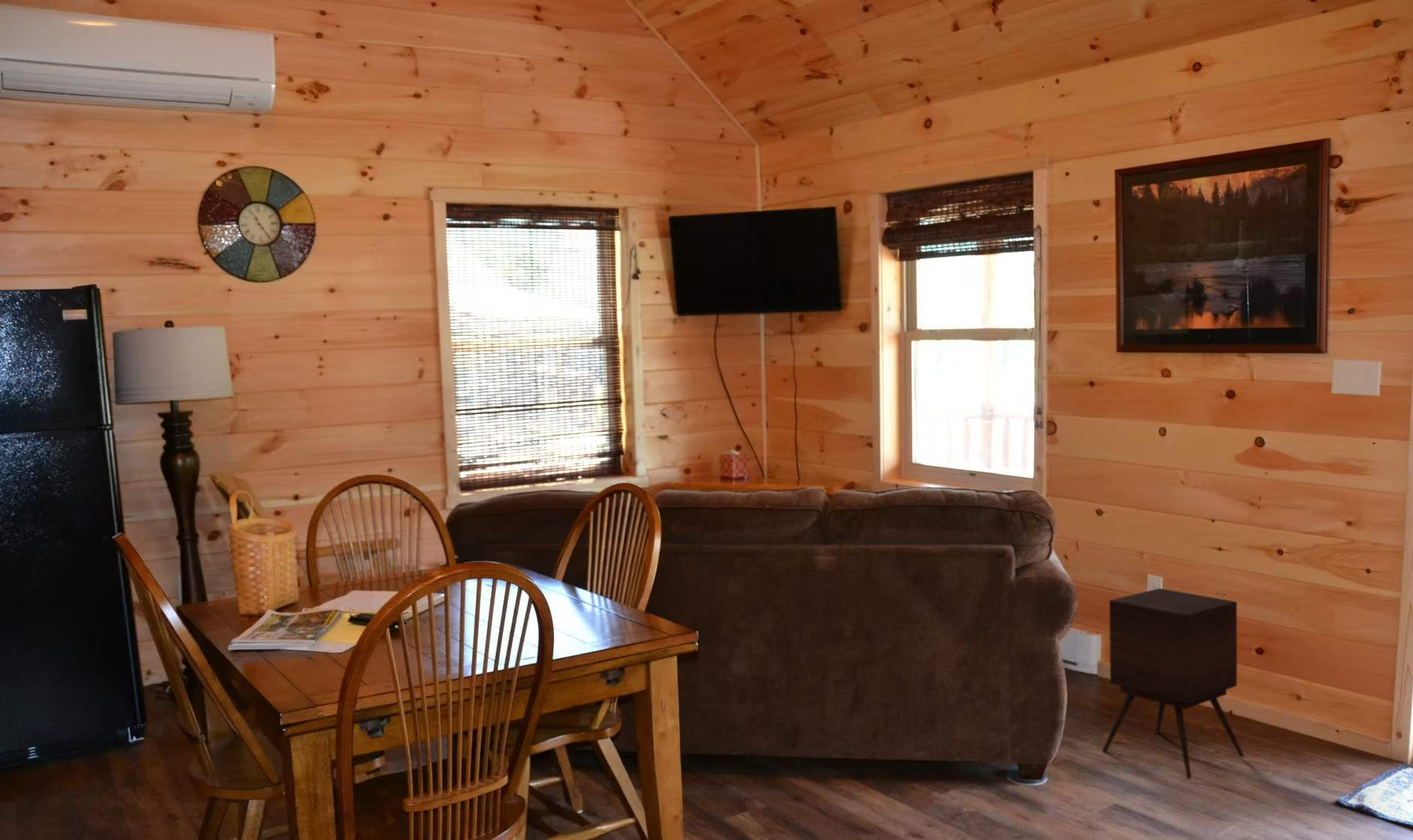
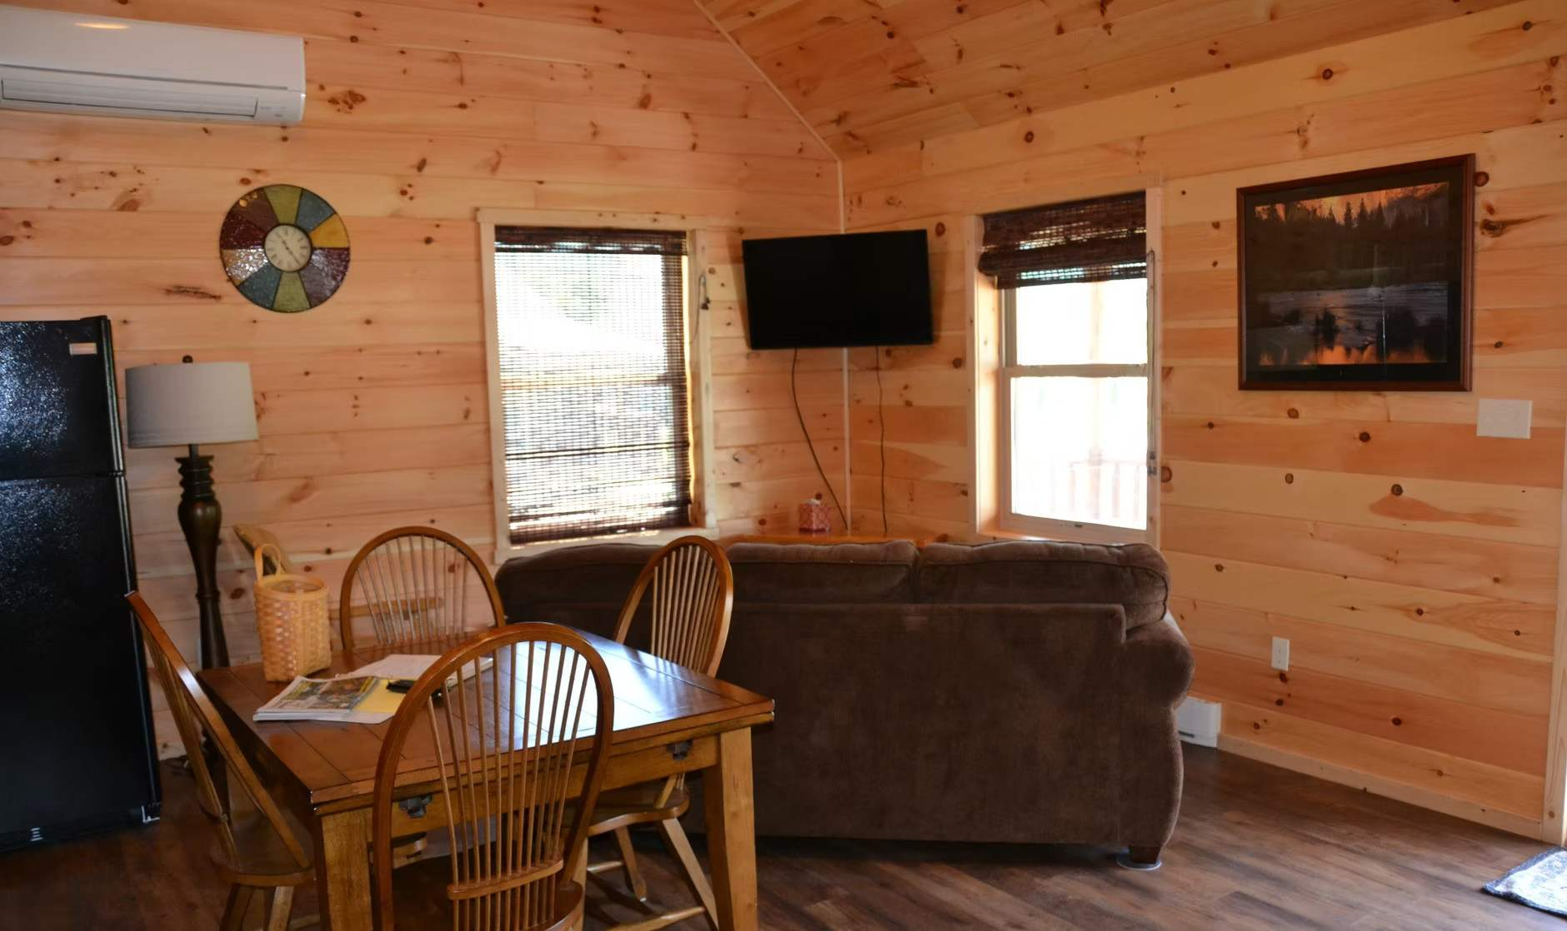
- side table (1171, 678)
